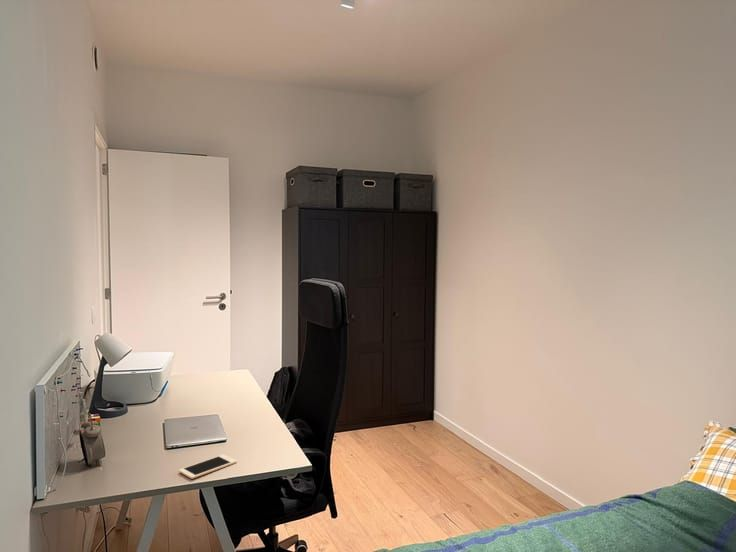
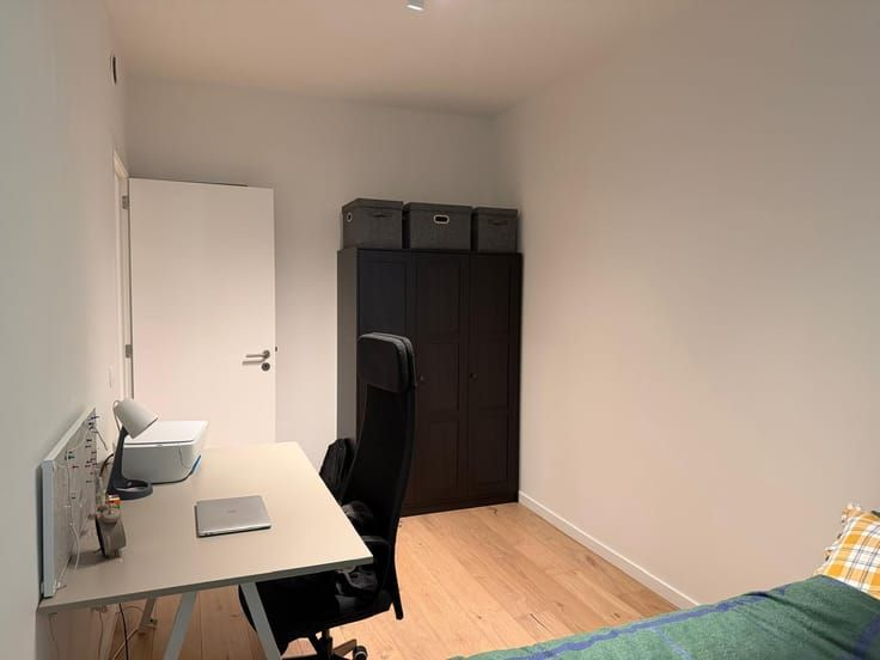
- cell phone (208, 466)
